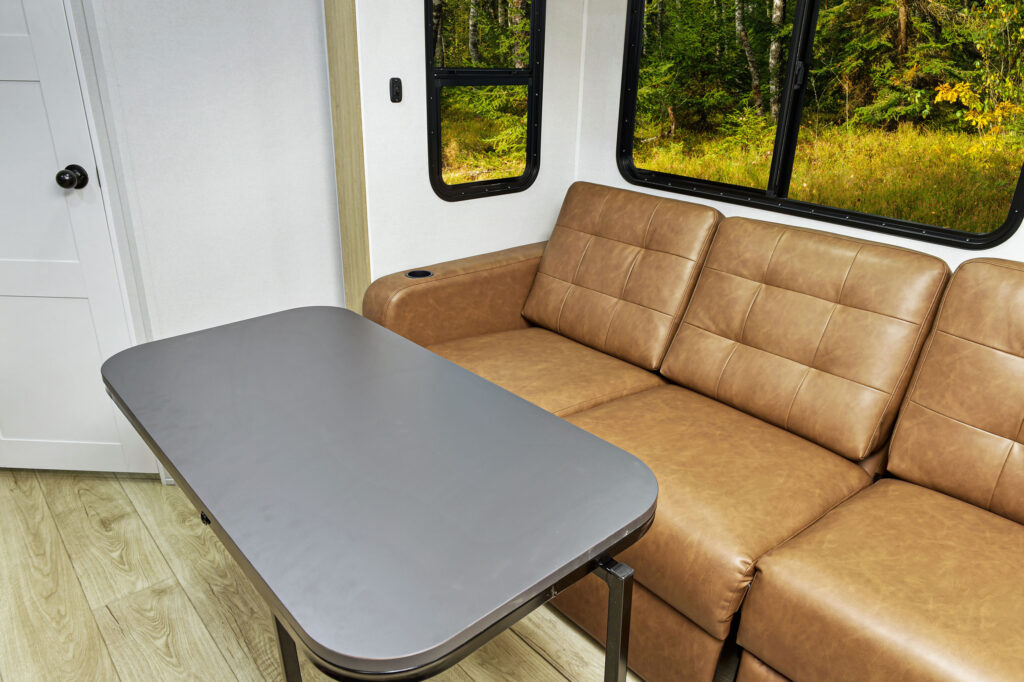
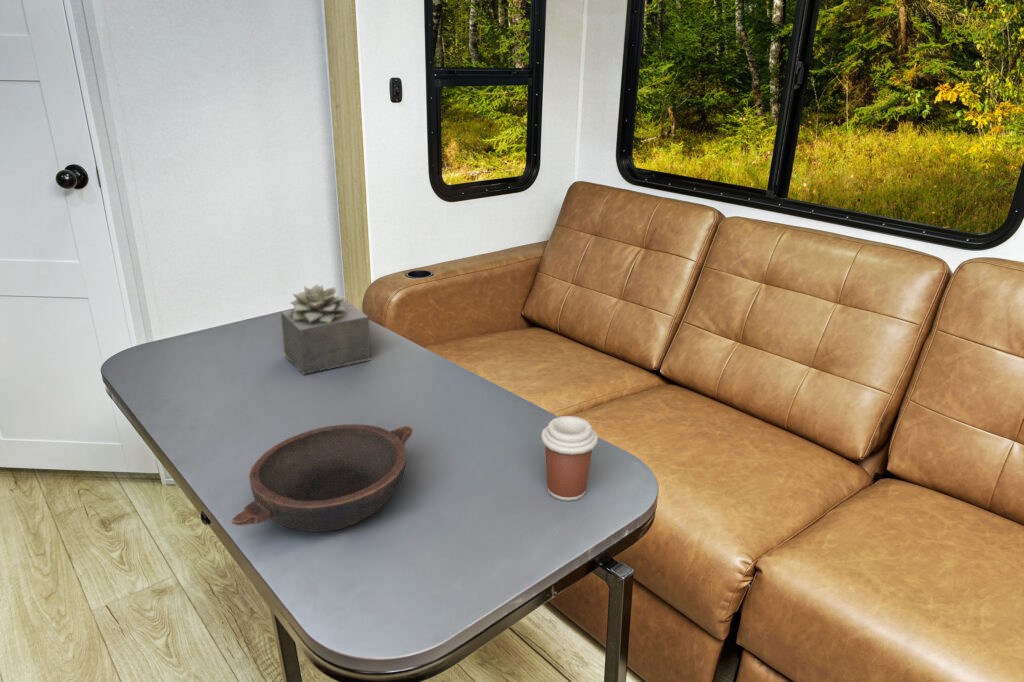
+ succulent plant (323, 322)
+ coffee cup (568, 458)
+ bowl (333, 482)
